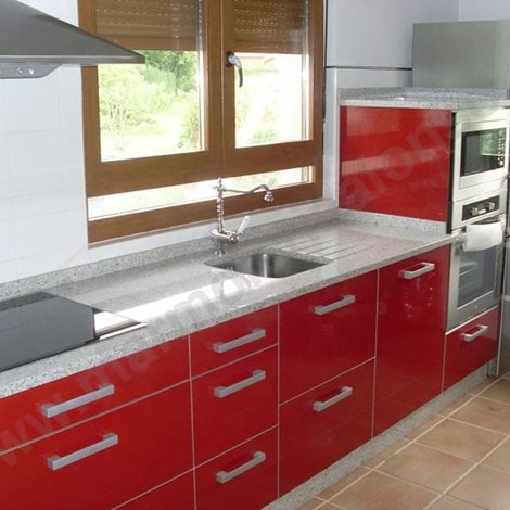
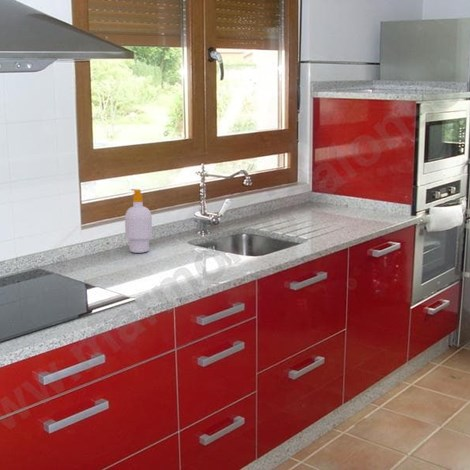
+ soap bottle (138, 220)
